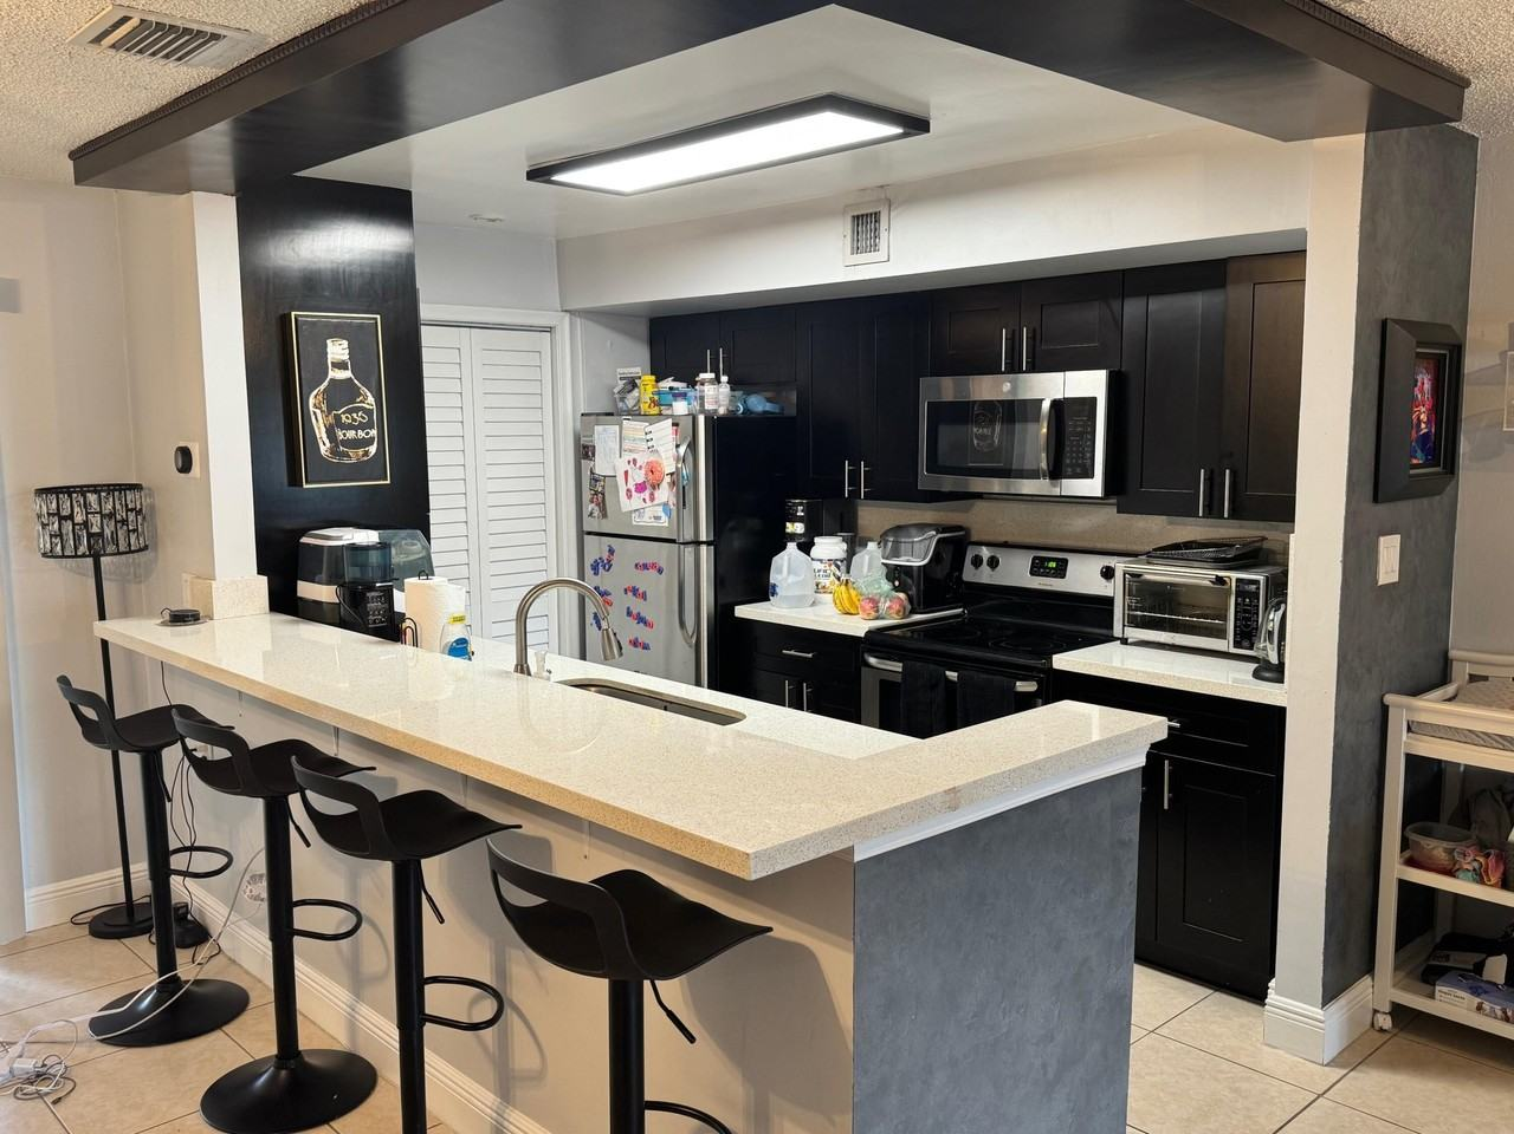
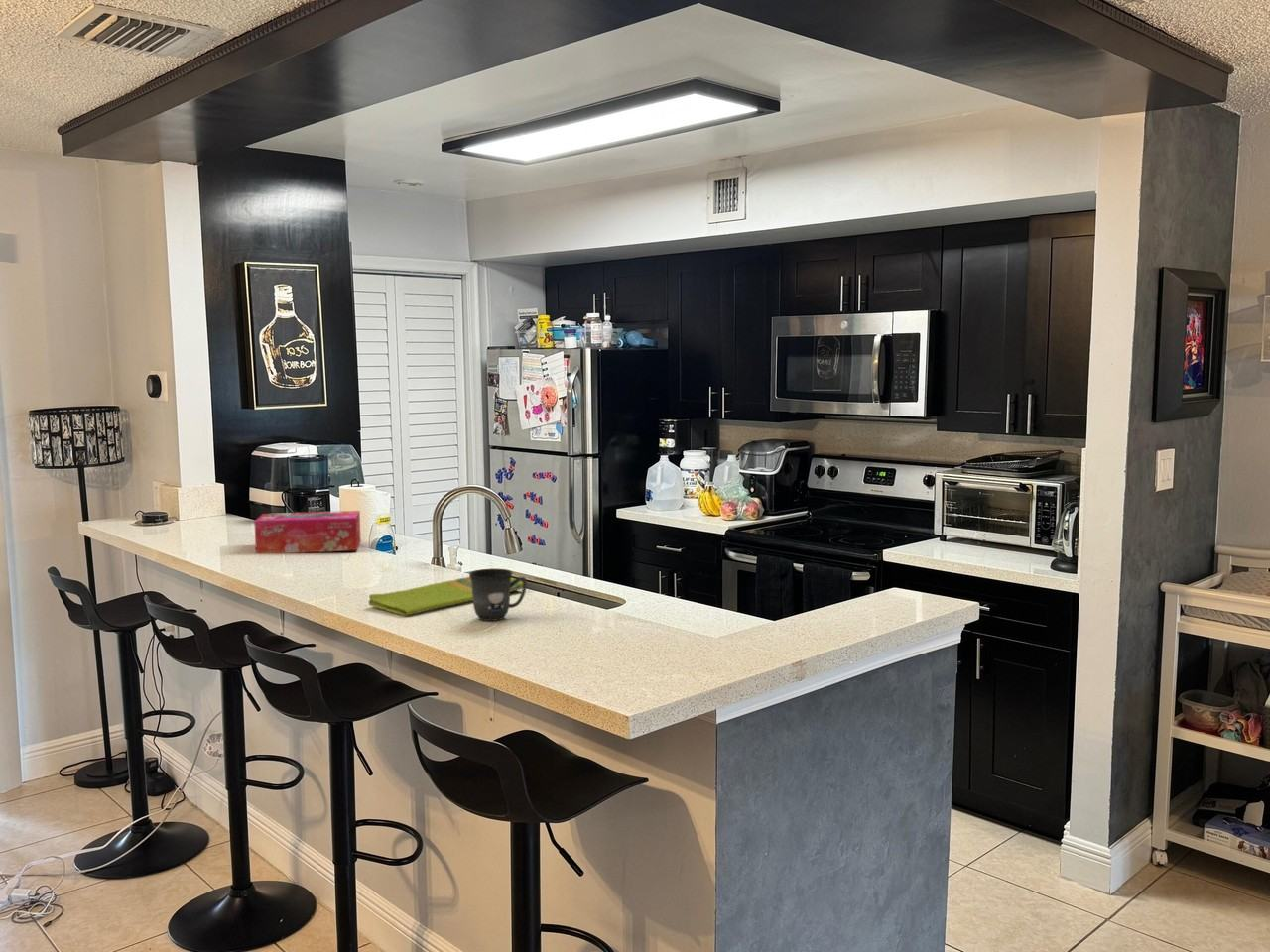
+ mug (499, 594)
+ dish towel (448, 591)
+ tissue box (309, 532)
